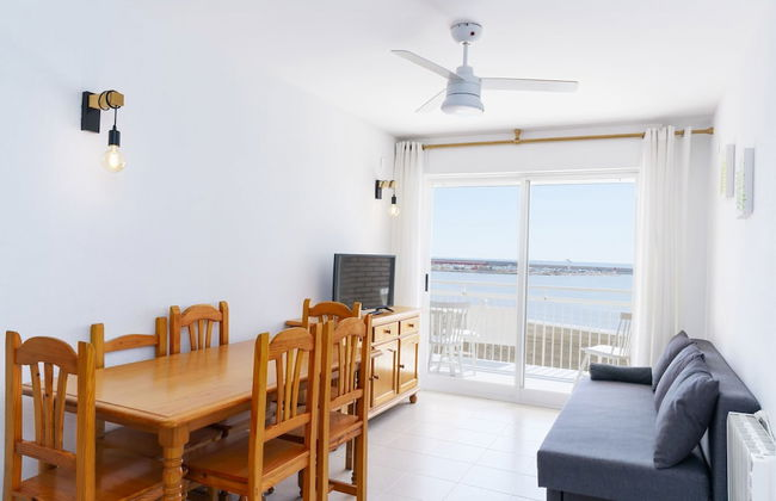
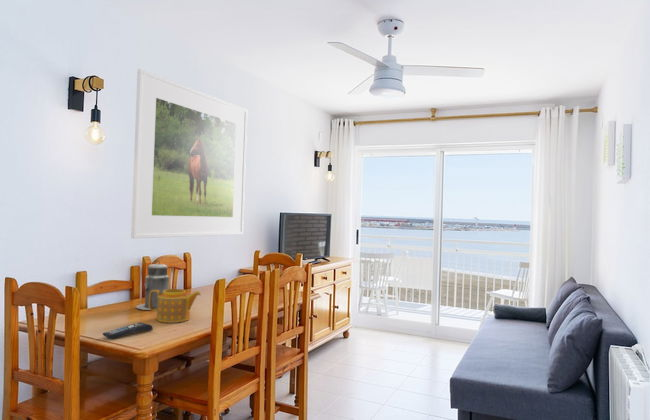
+ remote control (128, 330)
+ canister (154, 283)
+ teapot (175, 304)
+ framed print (198, 164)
